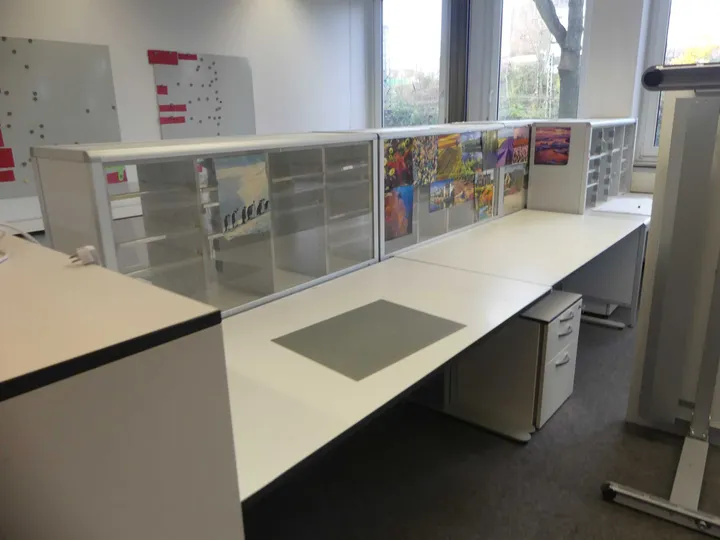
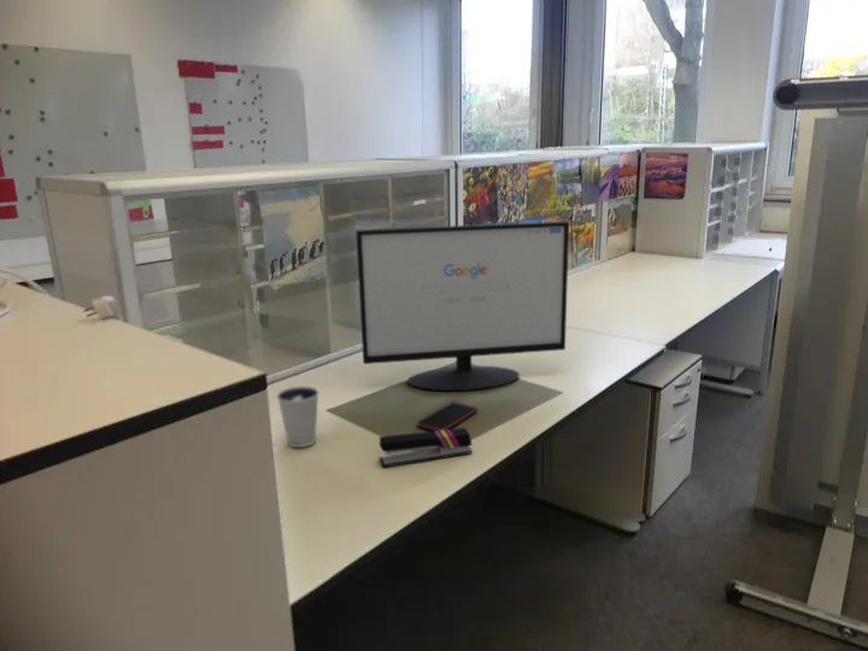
+ computer monitor (463, 304)
+ smartphone (447, 416)
+ stapler (426, 445)
+ dixie cup (299, 417)
